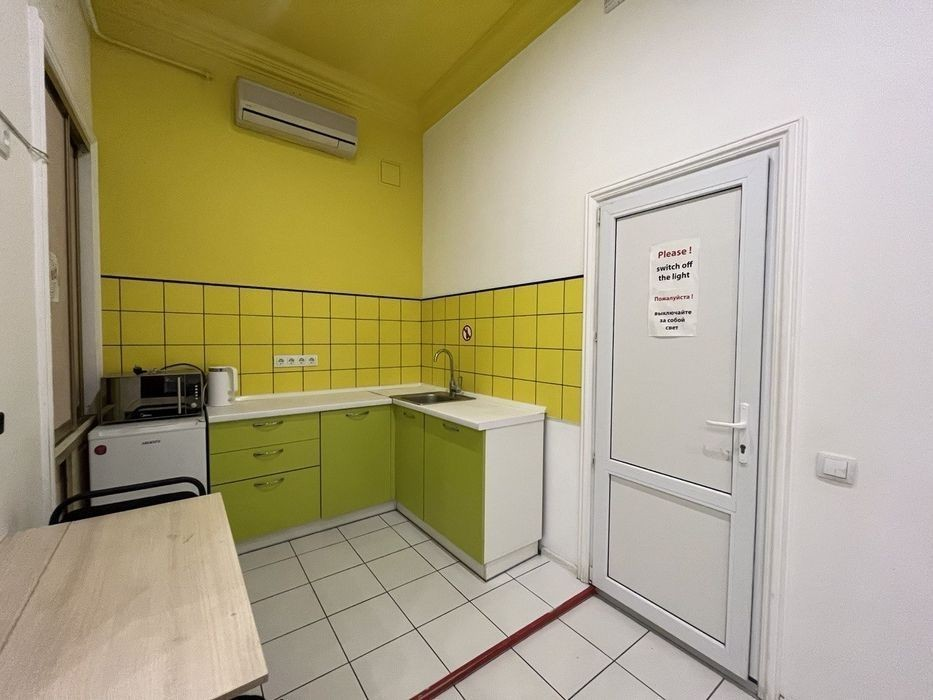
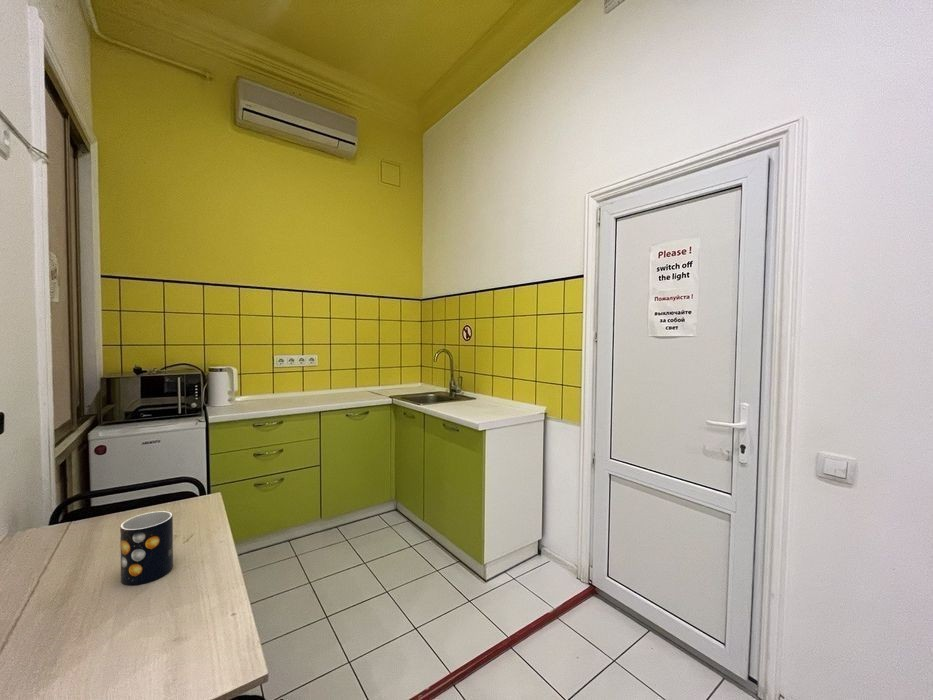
+ mug (146, 543)
